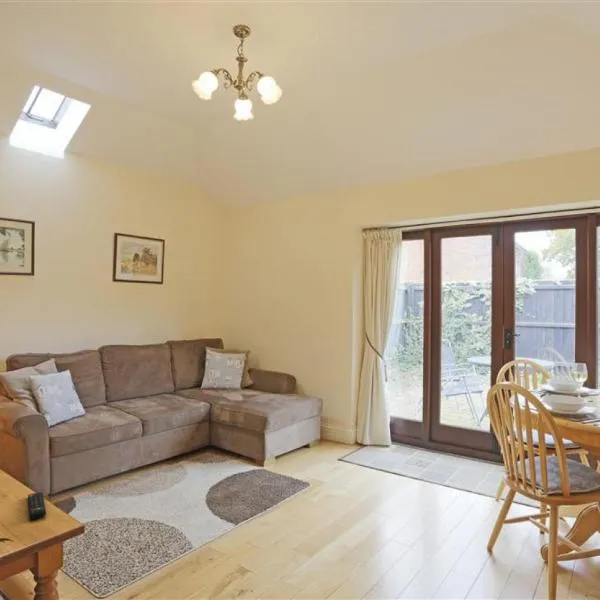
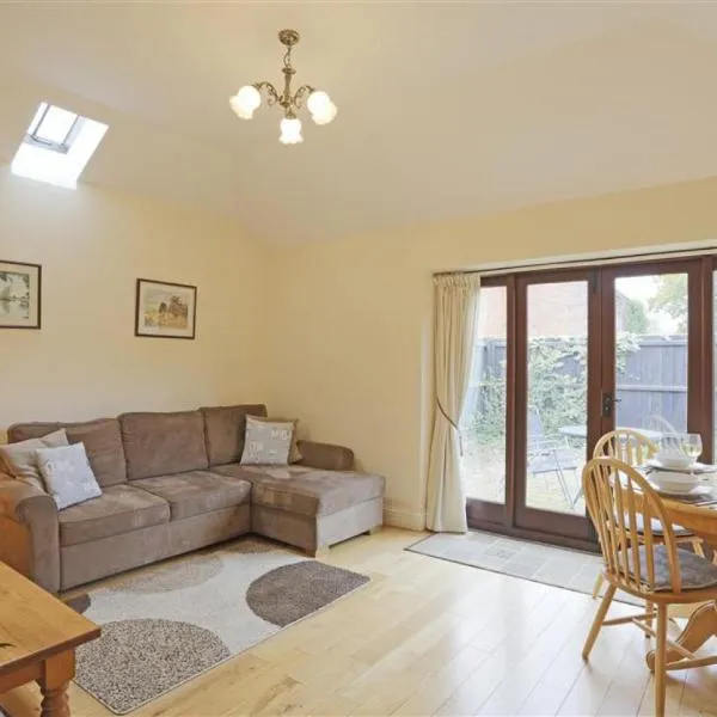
- remote control (36, 504)
